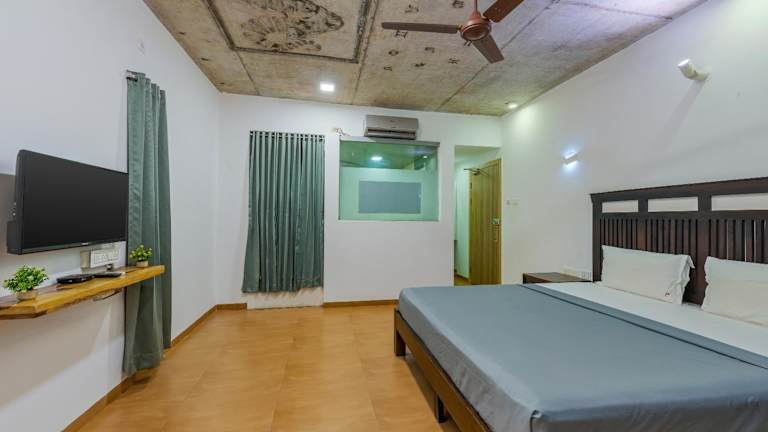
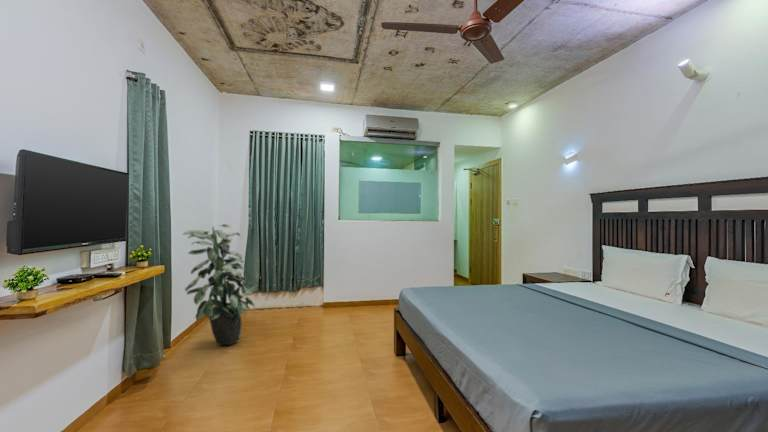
+ indoor plant (220, 284)
